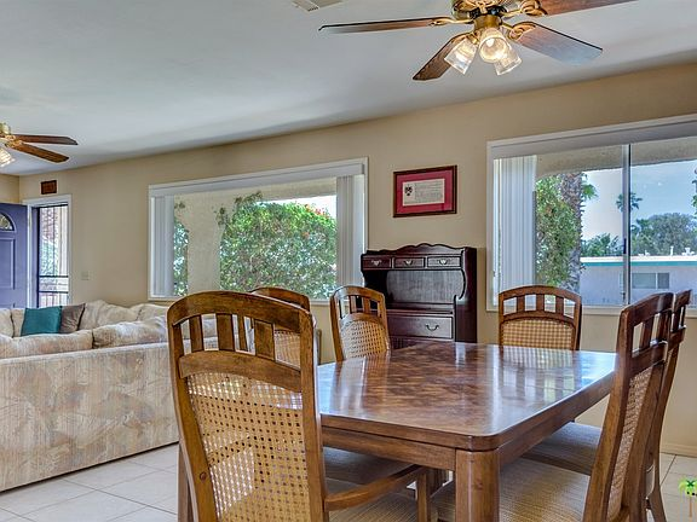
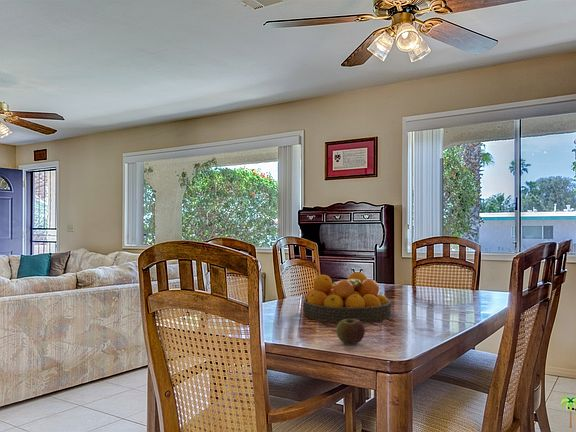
+ apple (350, 329)
+ fruit bowl (346, 294)
